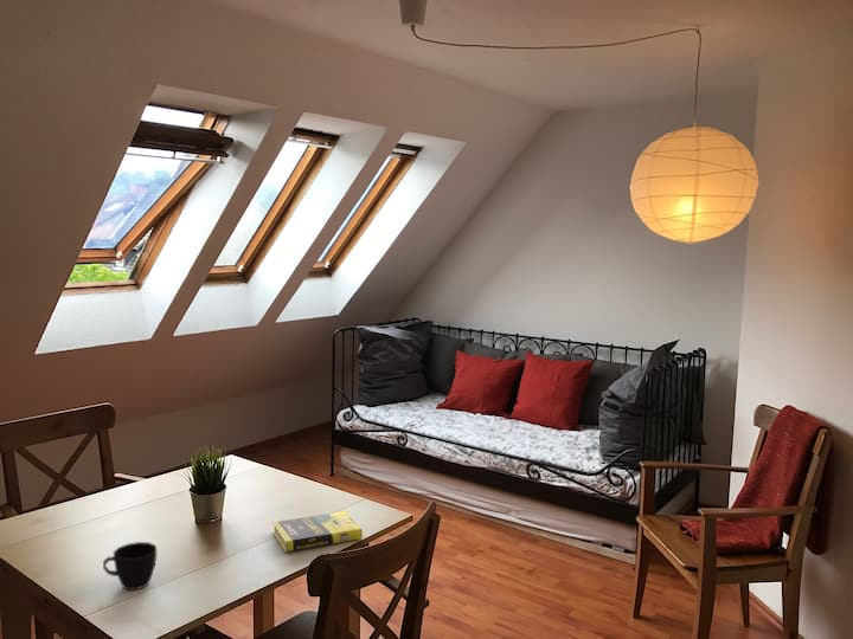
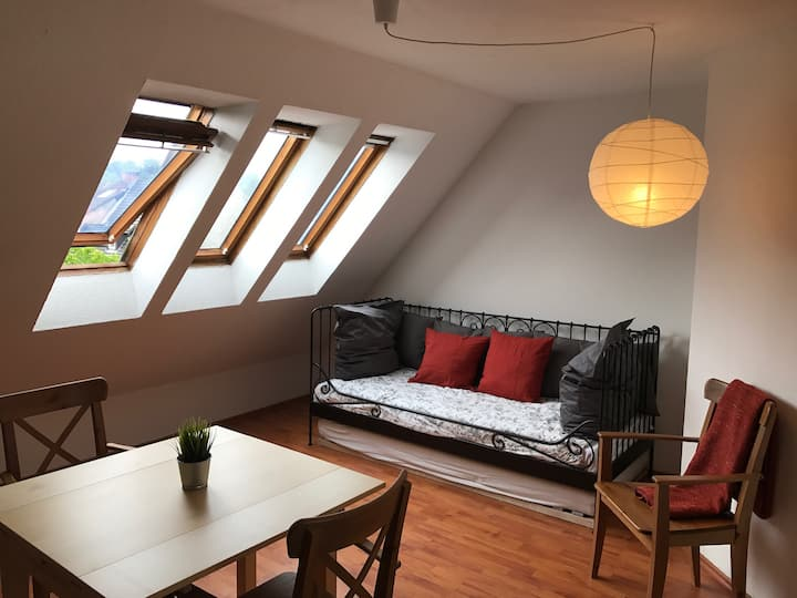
- cup (133, 567)
- book (316, 530)
